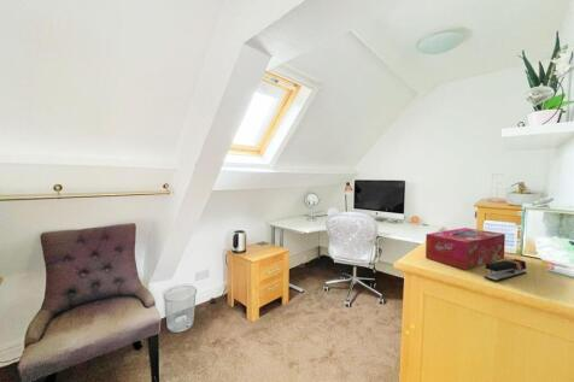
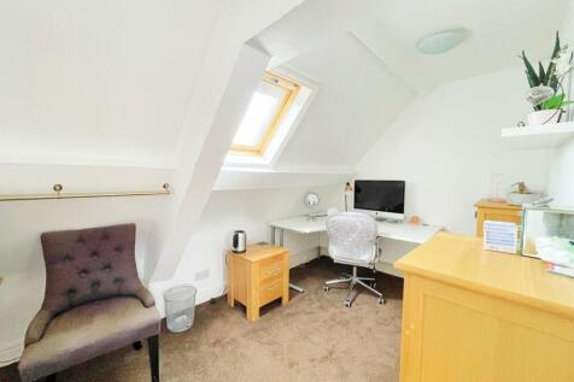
- stapler (505, 268)
- tissue box (464, 246)
